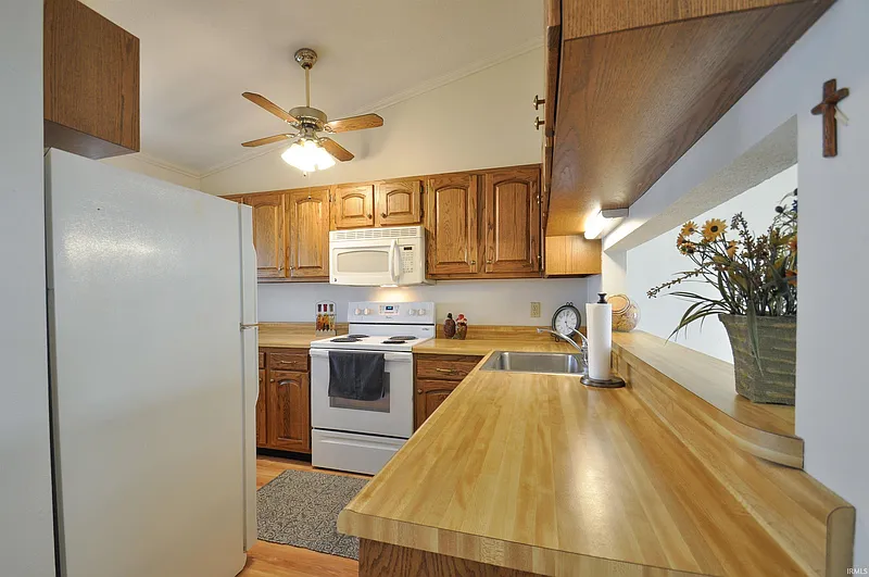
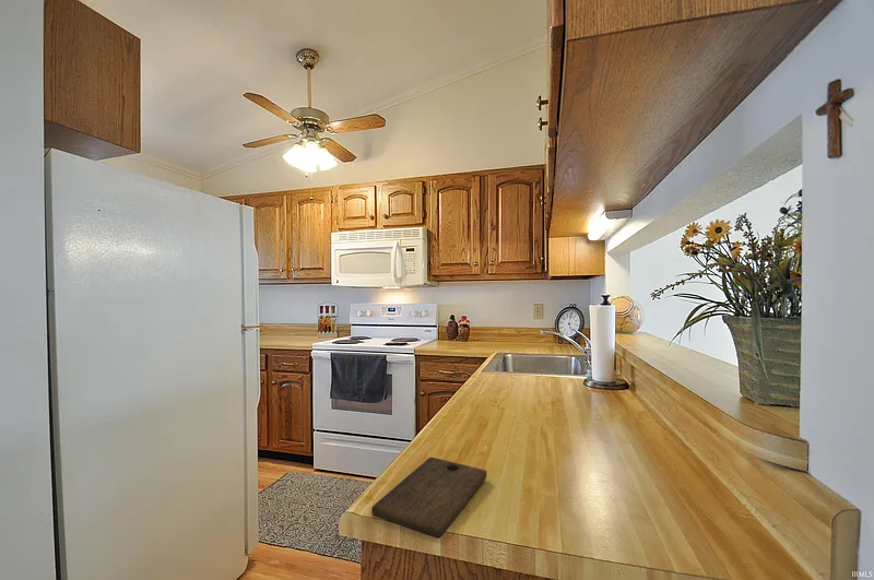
+ cutting board (434, 490)
